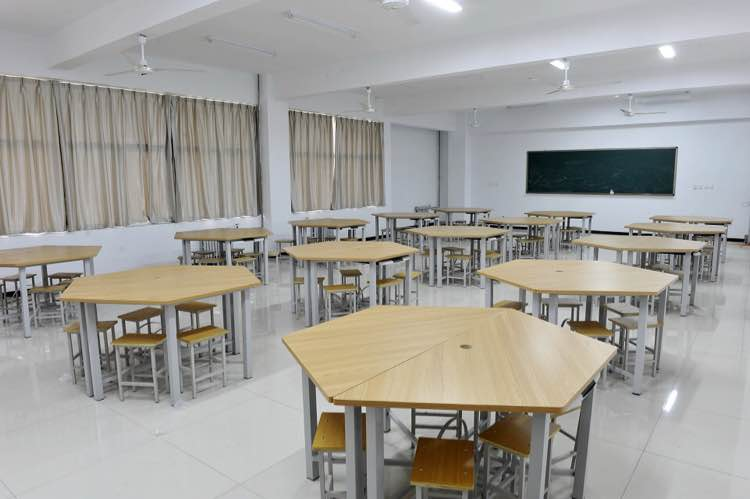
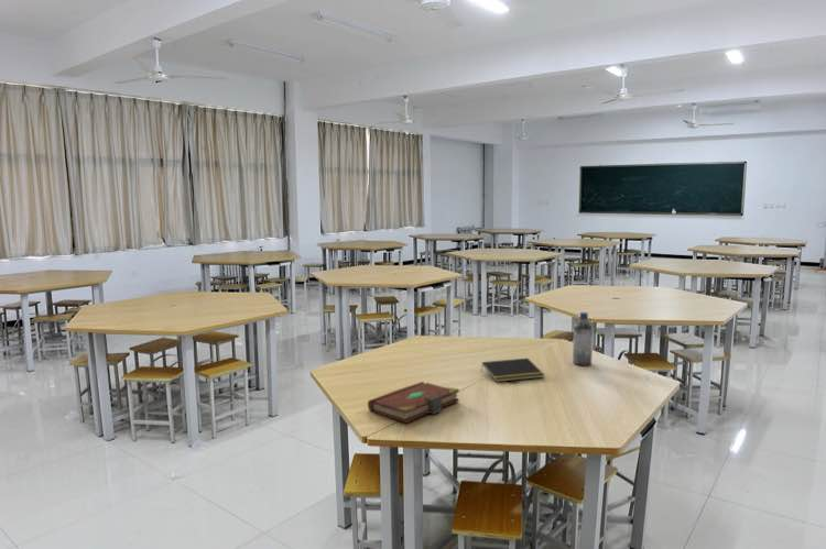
+ water bottle (583, 338)
+ book (414, 398)
+ notepad (512, 369)
